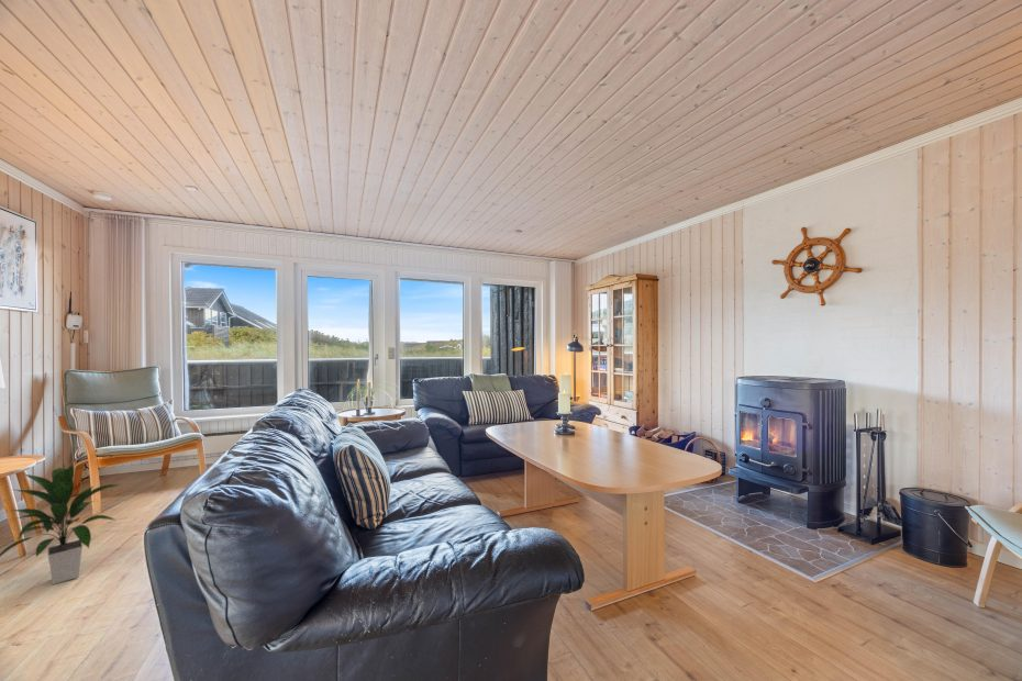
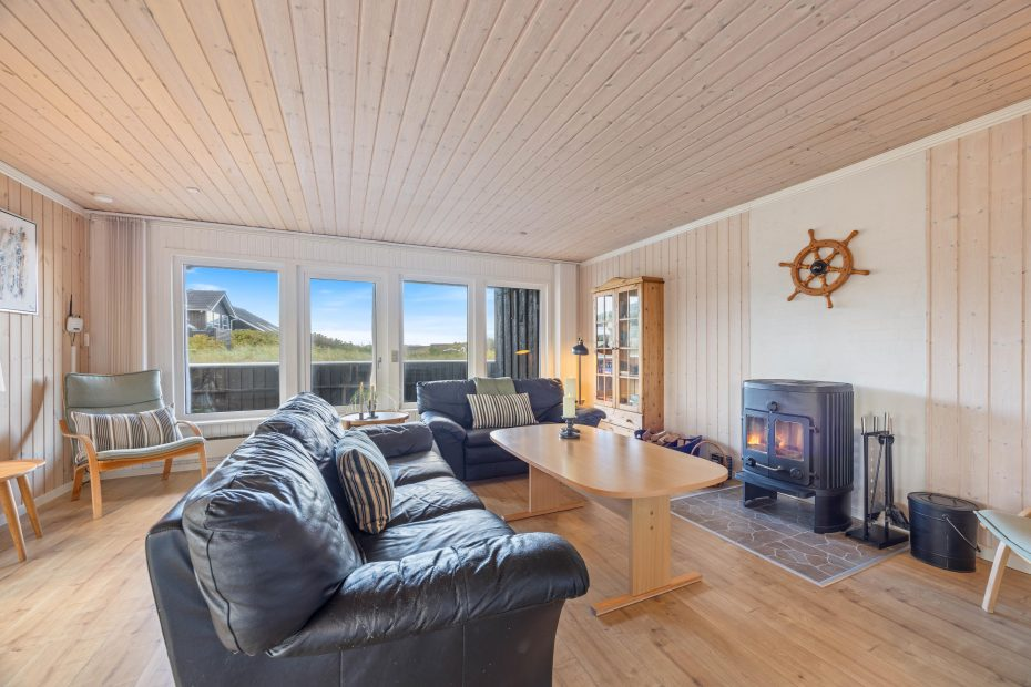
- indoor plant (59, 521)
